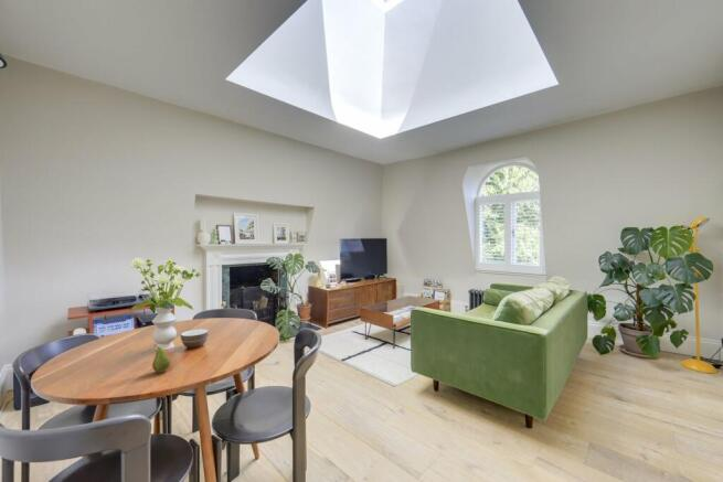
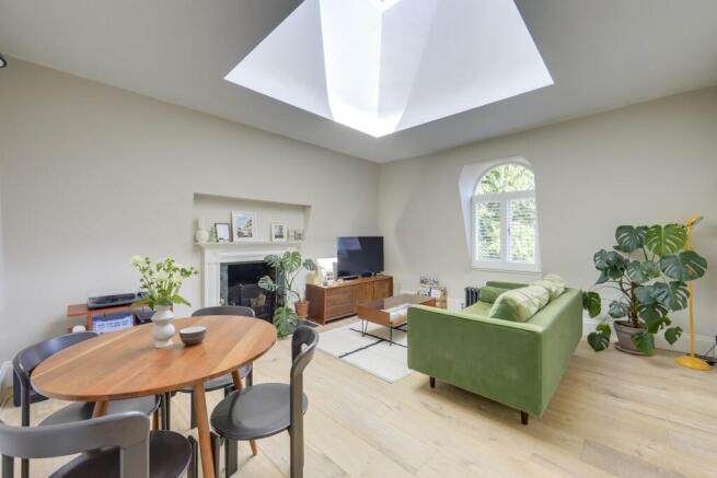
- fruit (161, 357)
